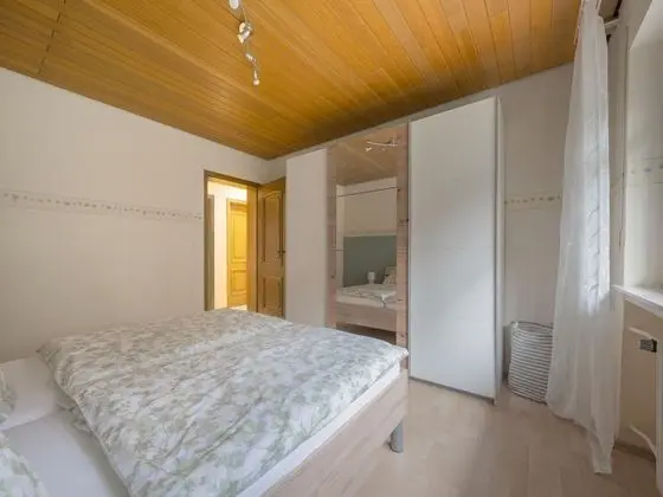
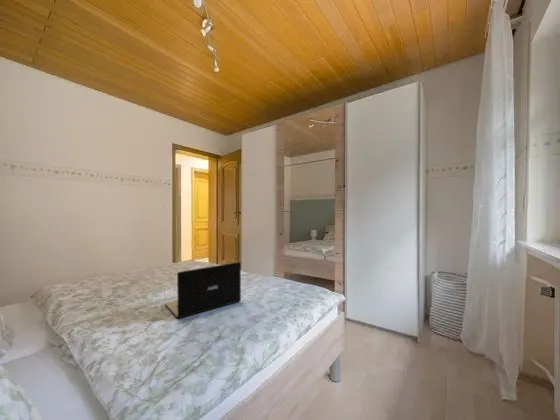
+ laptop (203, 283)
